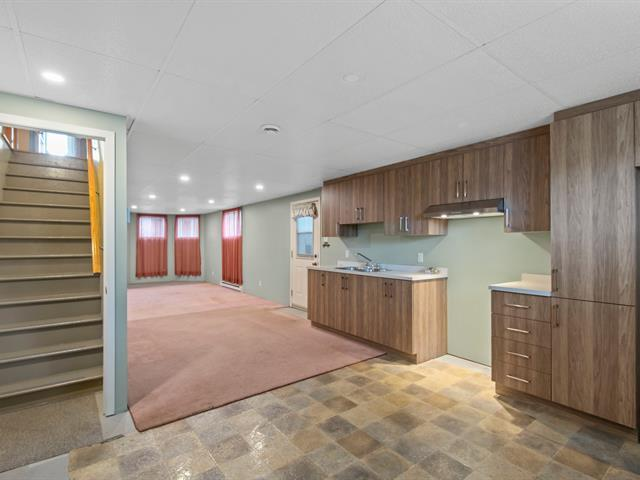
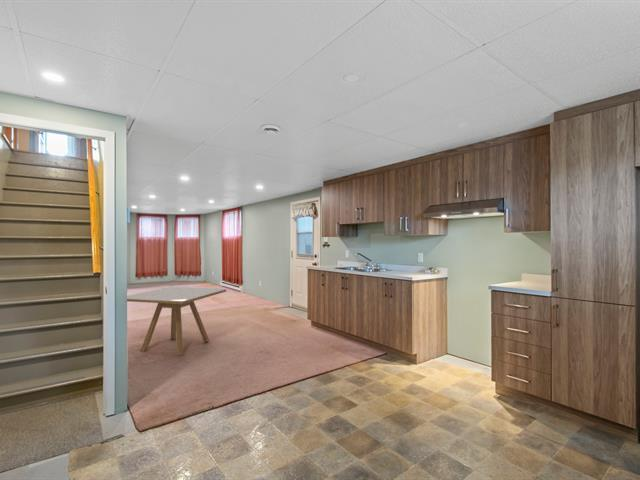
+ dining table (176, 319)
